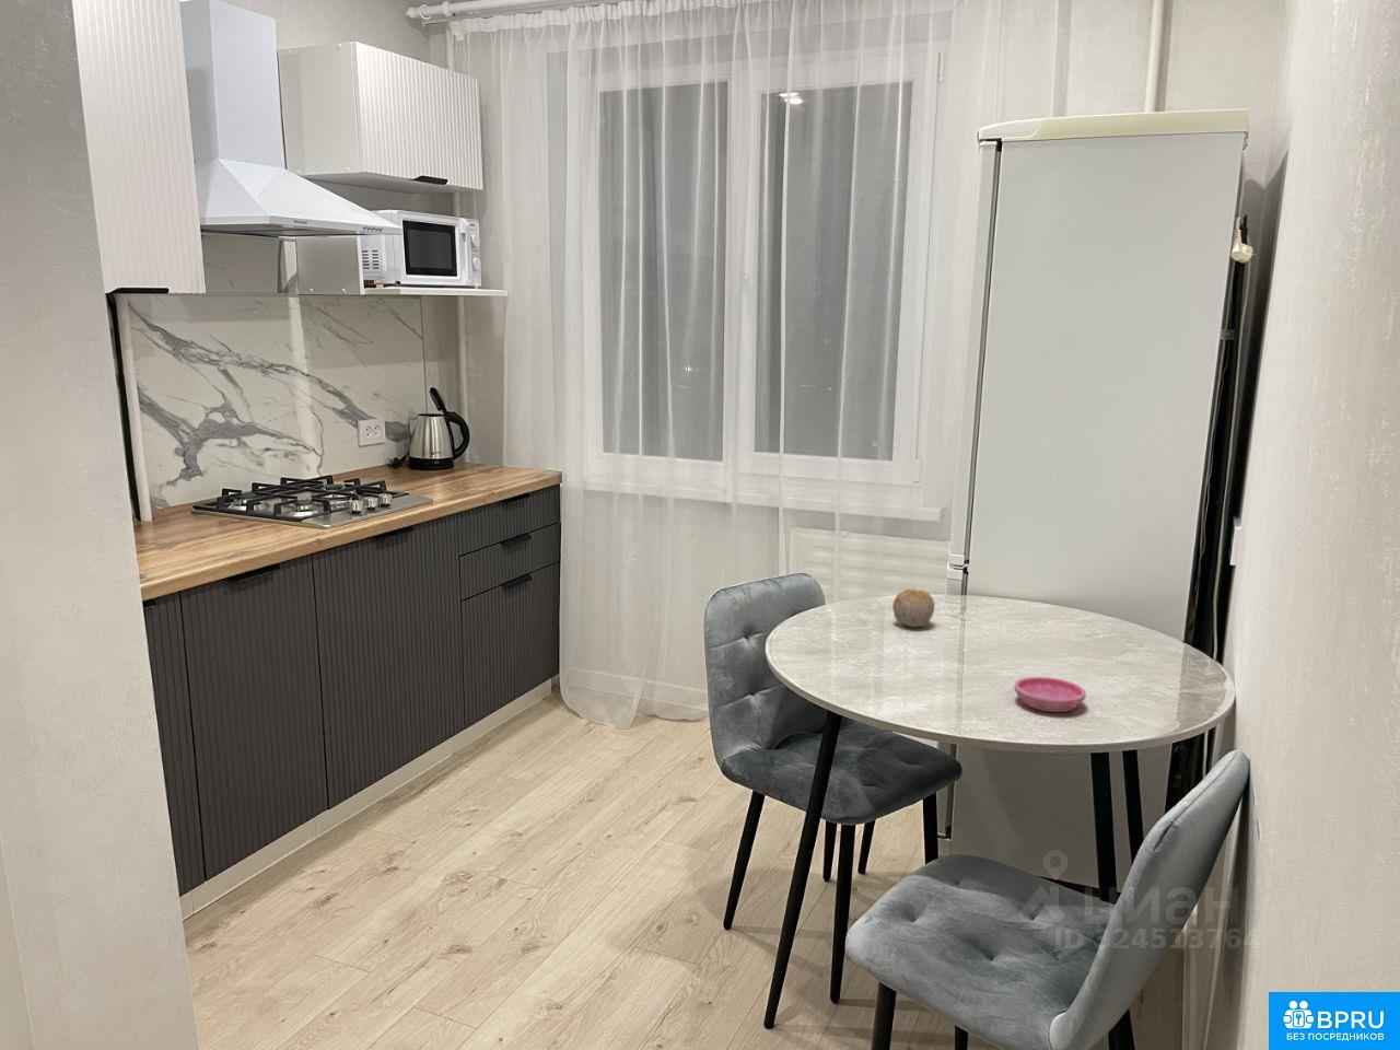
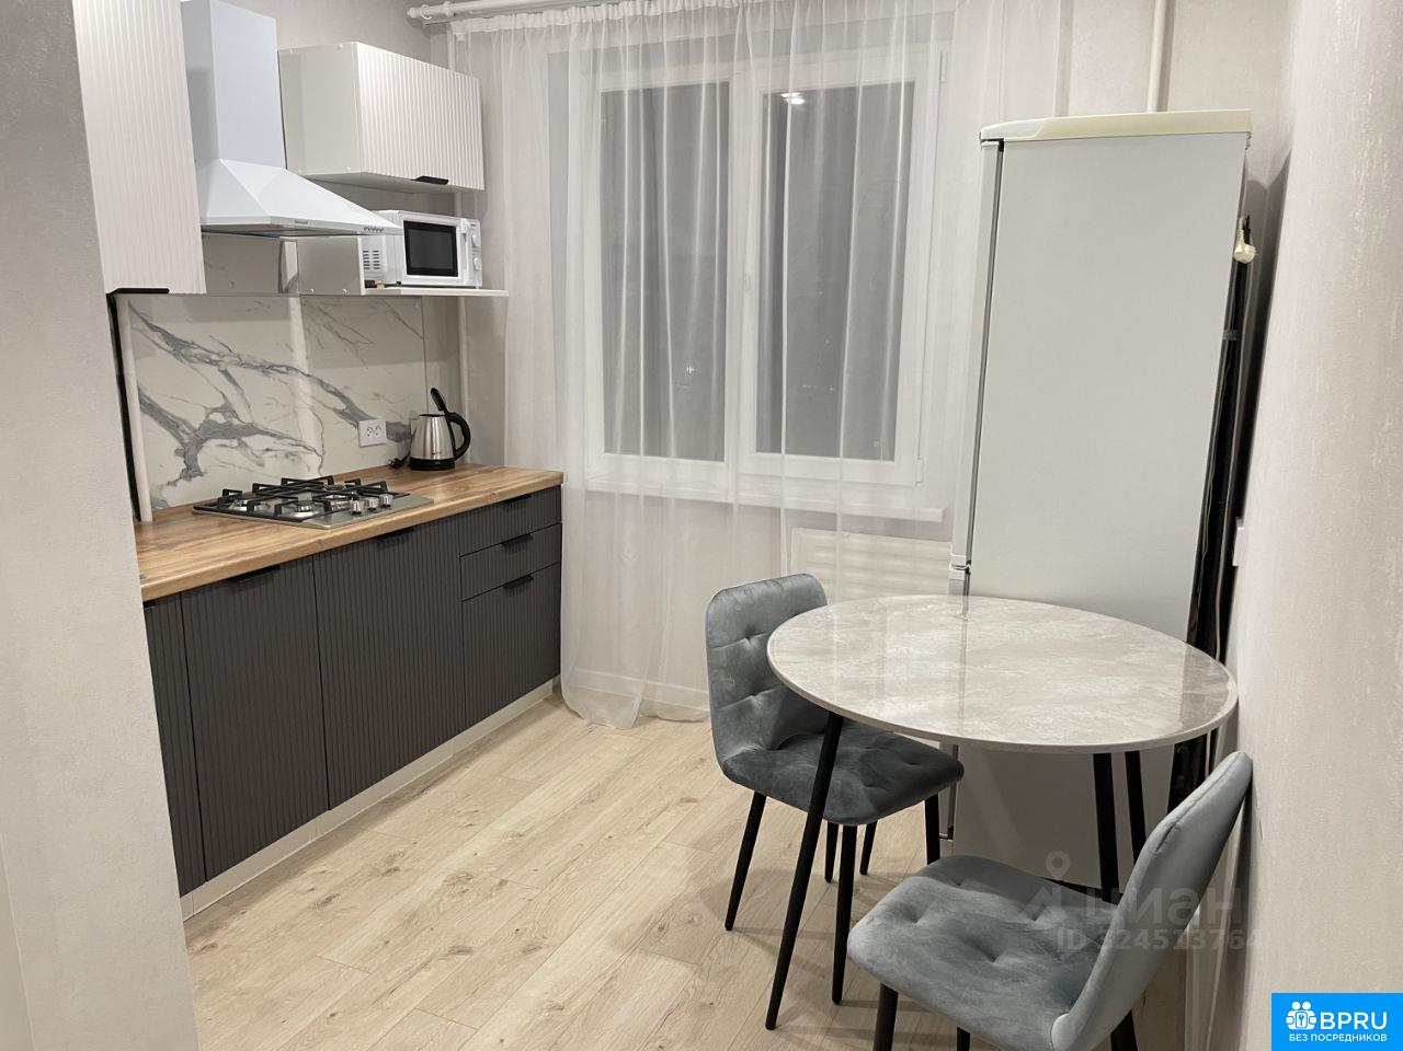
- saucer (1049, 695)
- fruit (913, 607)
